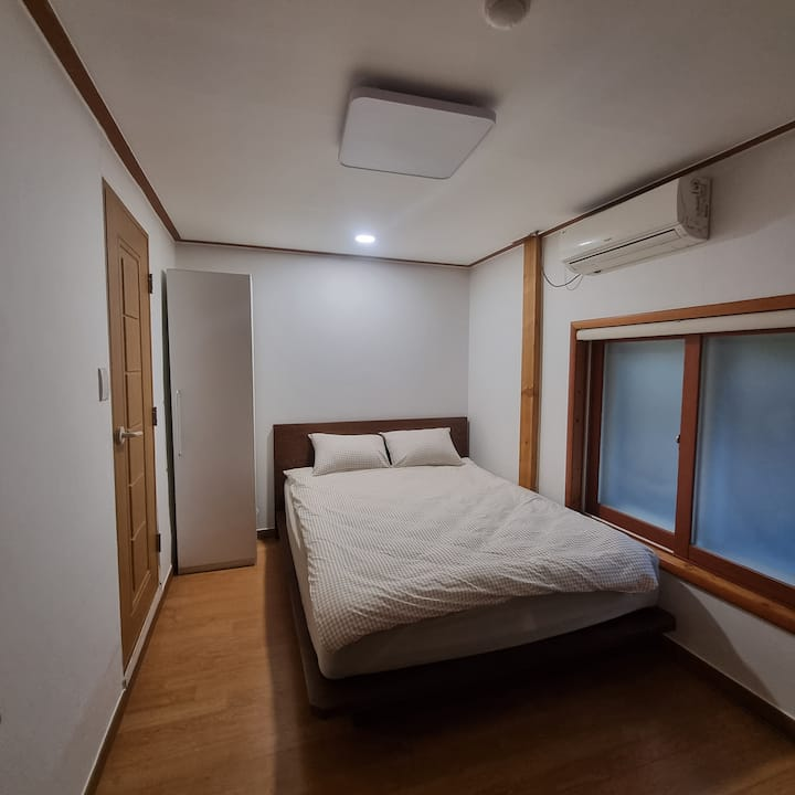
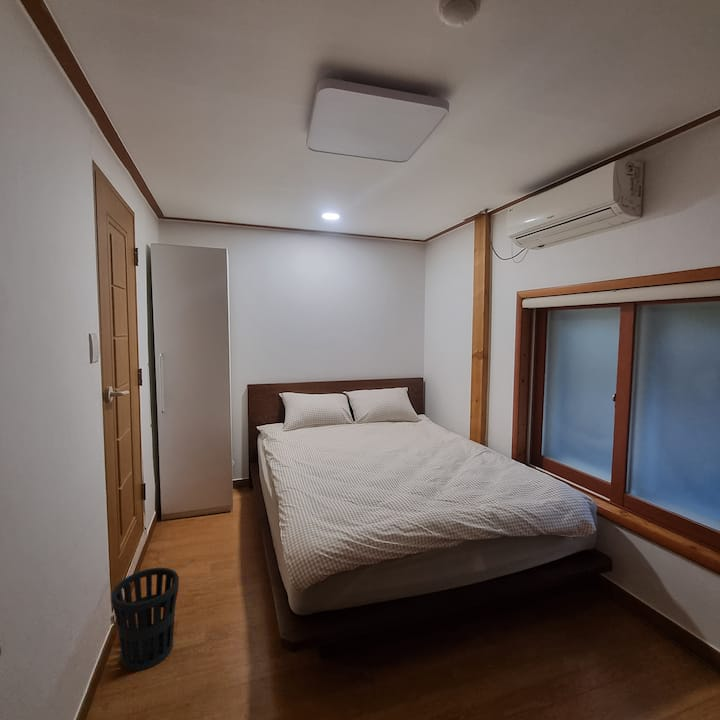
+ wastebasket (147, 618)
